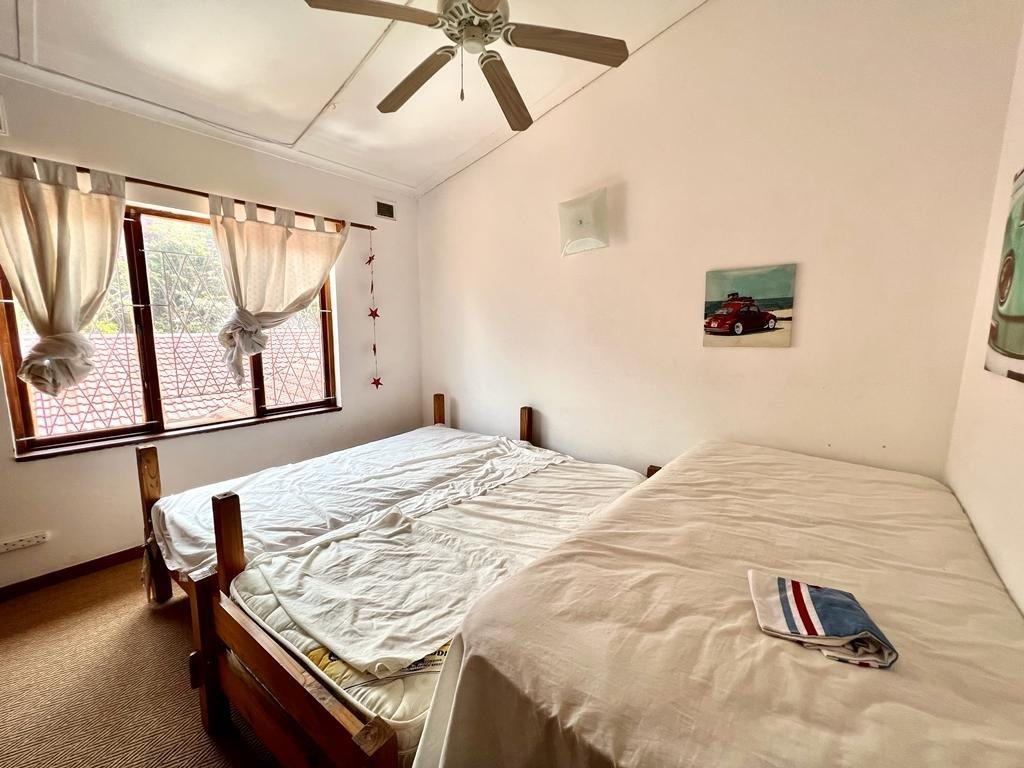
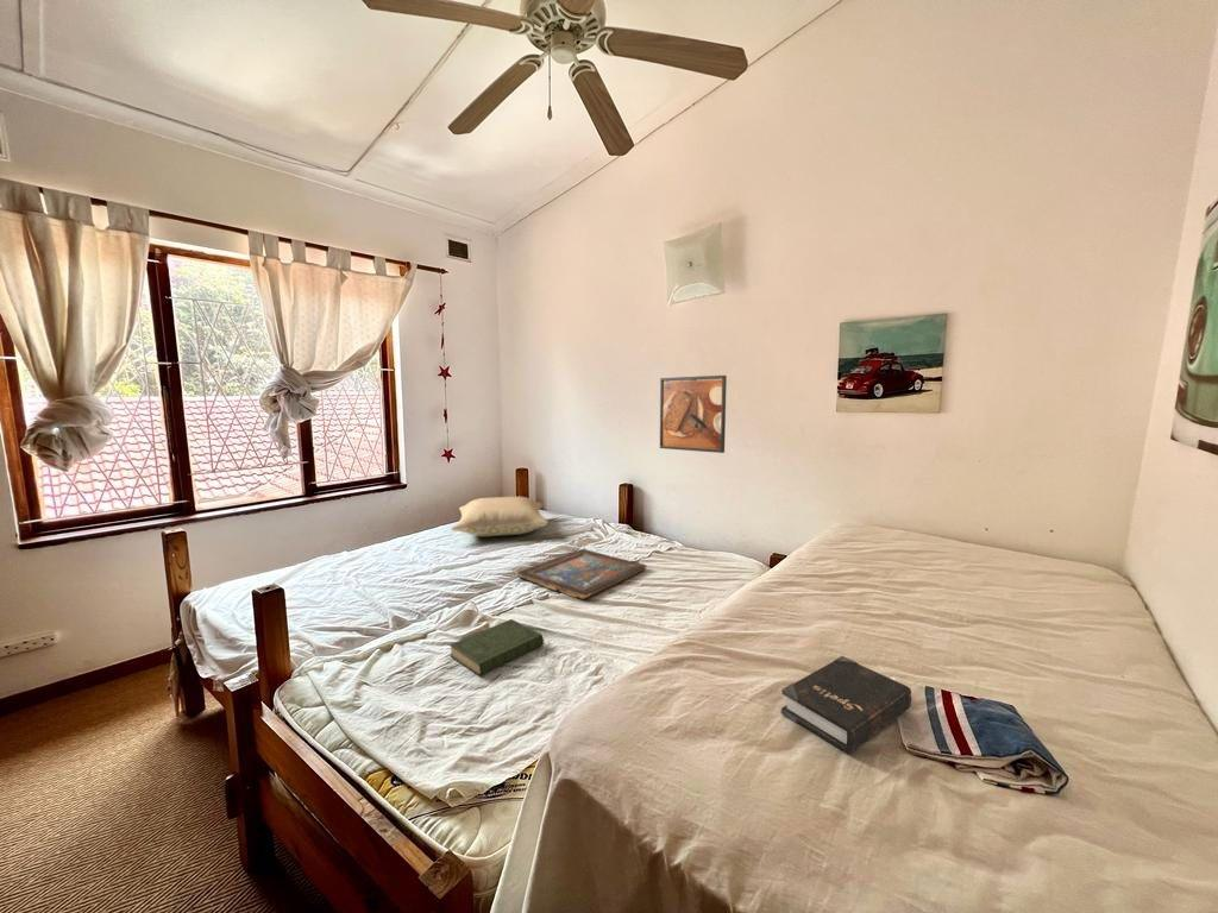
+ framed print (691, 414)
+ book (497, 644)
+ hardback book (846, 700)
+ pillow (501, 515)
+ tray (583, 571)
